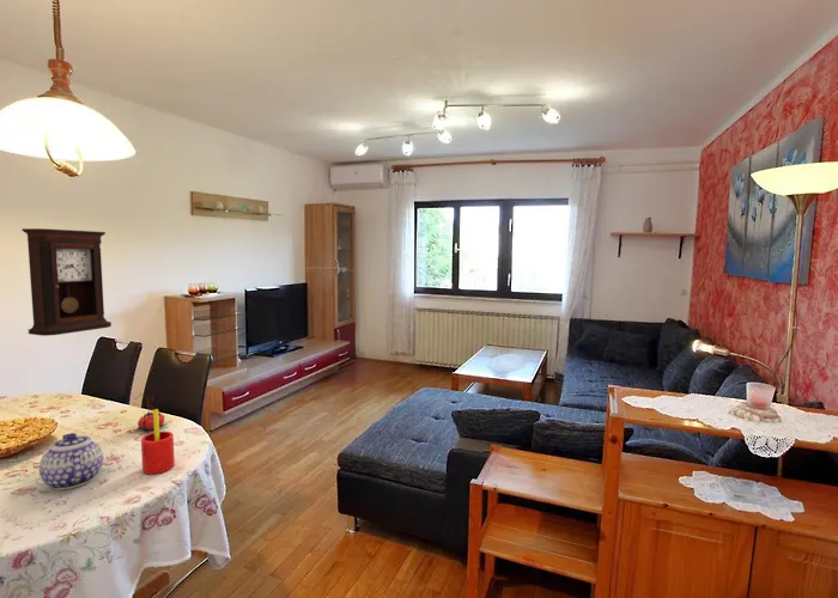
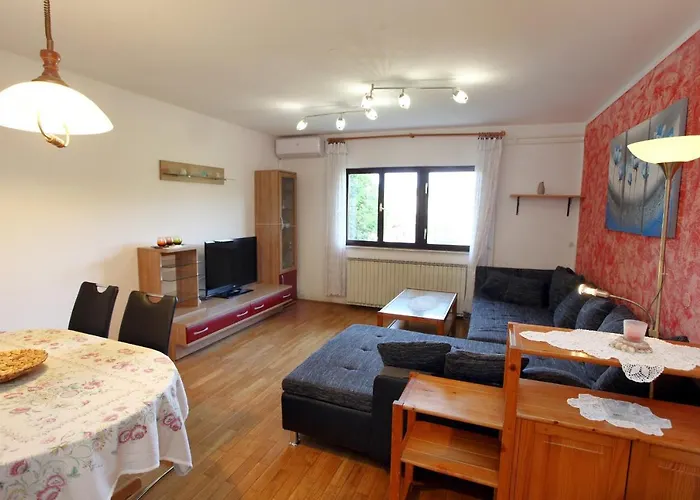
- pendulum clock (71, 280)
- straw (157, 439)
- teapot (72, 457)
- flower (151, 409)
